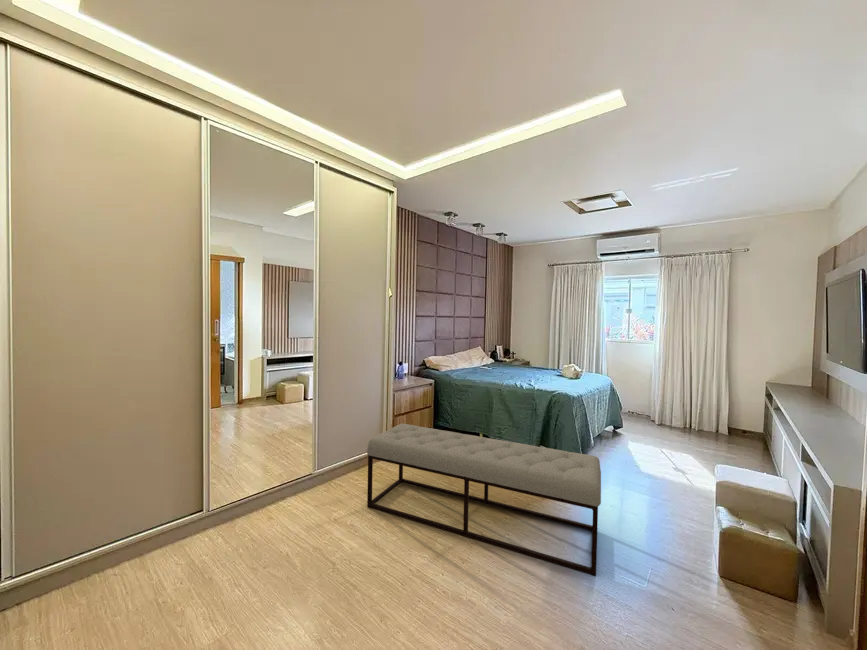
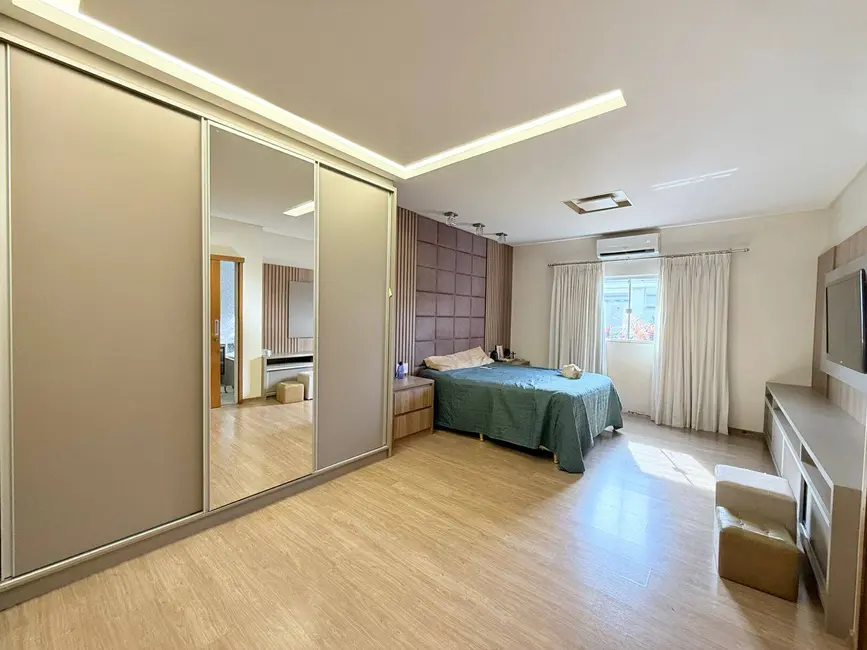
- bench (477, 482)
